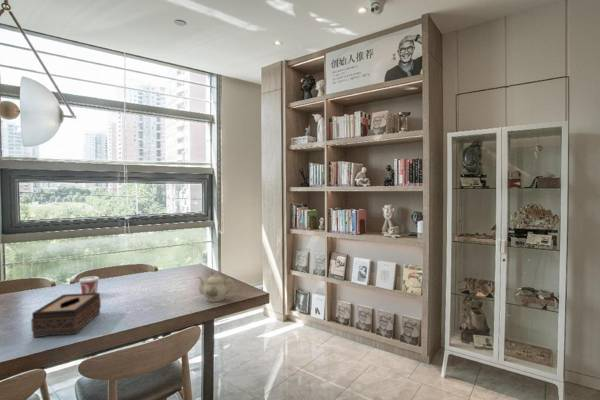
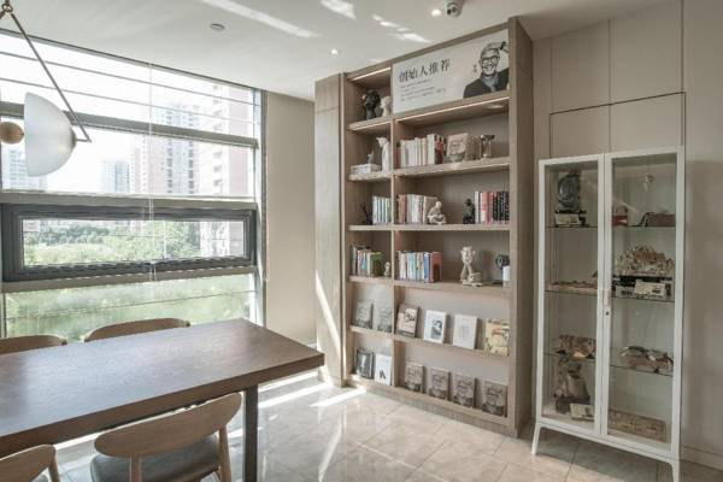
- tissue box (69, 312)
- teapot (216, 286)
- cup (89, 286)
